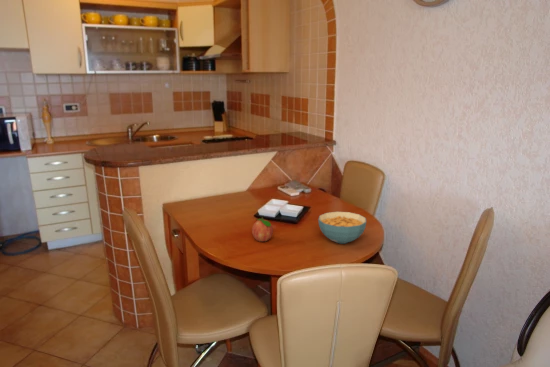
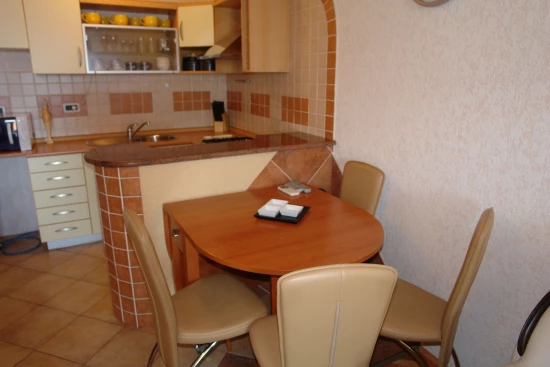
- fruit (262, 228)
- cereal bowl (341, 229)
